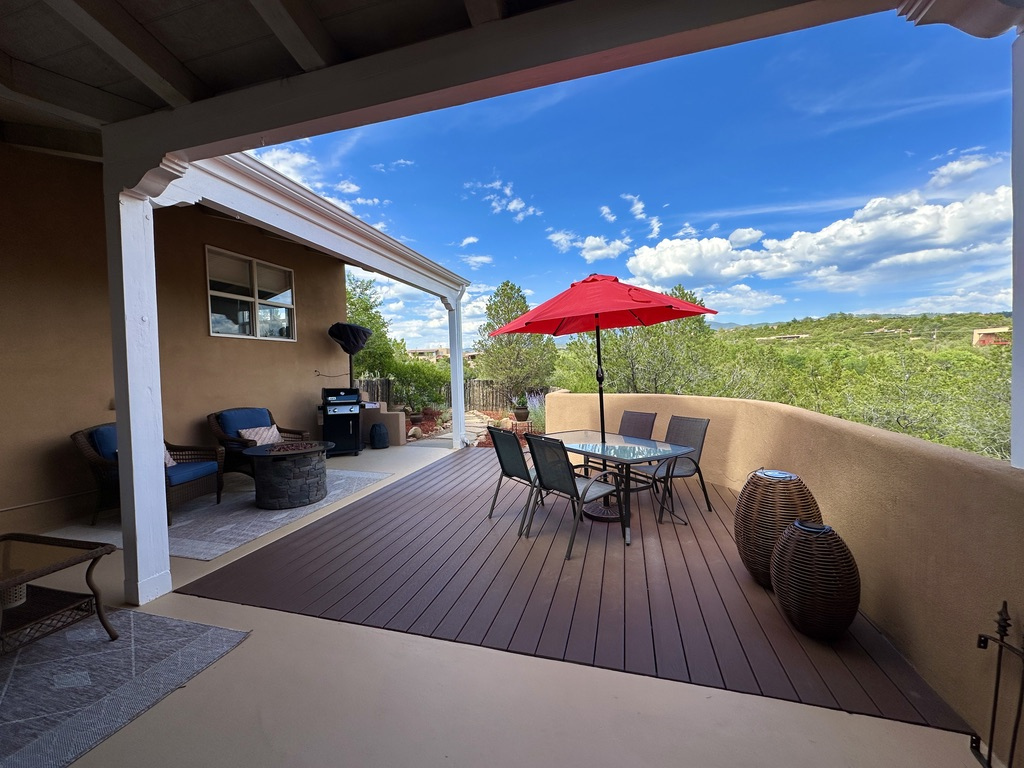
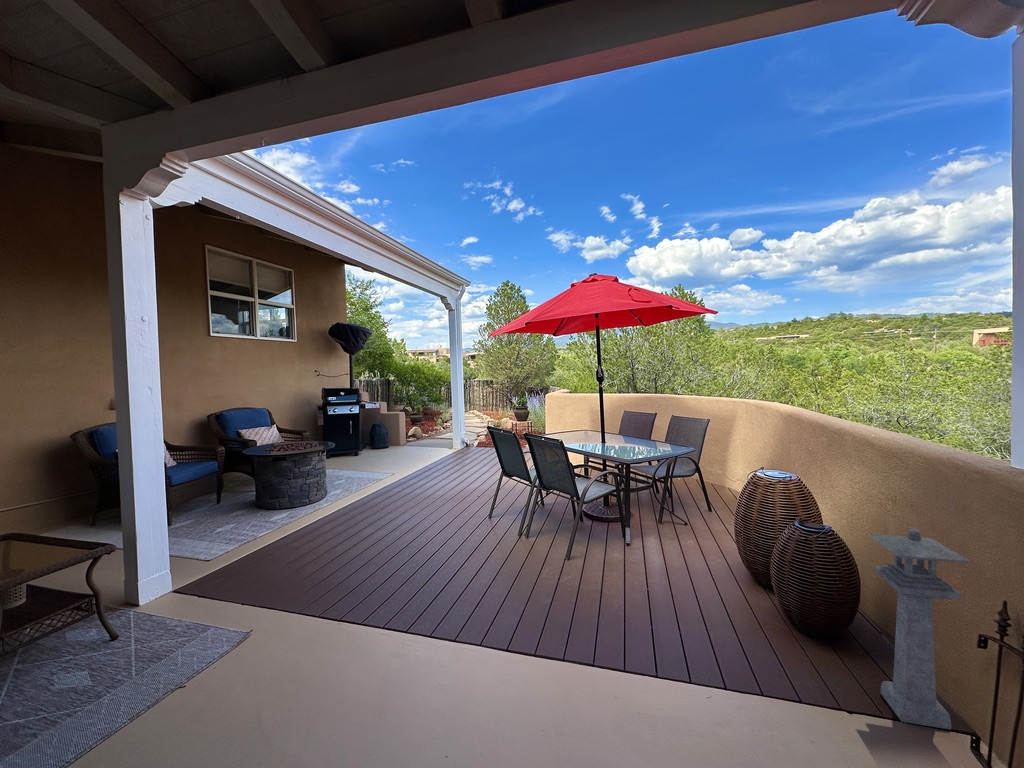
+ lantern (914, 620)
